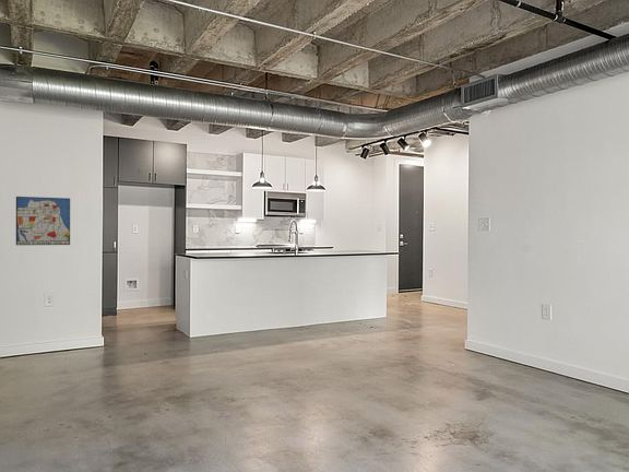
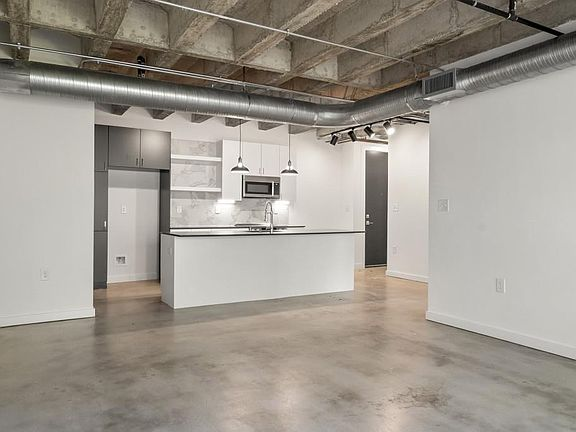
- wall art (43, 221)
